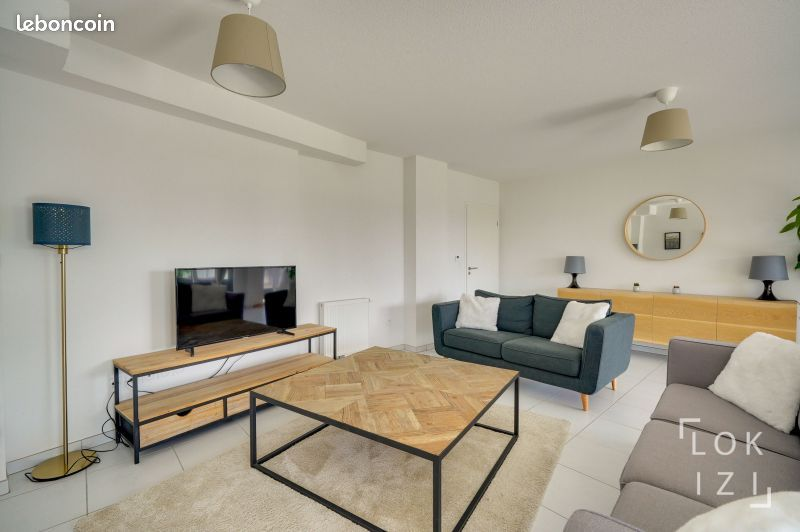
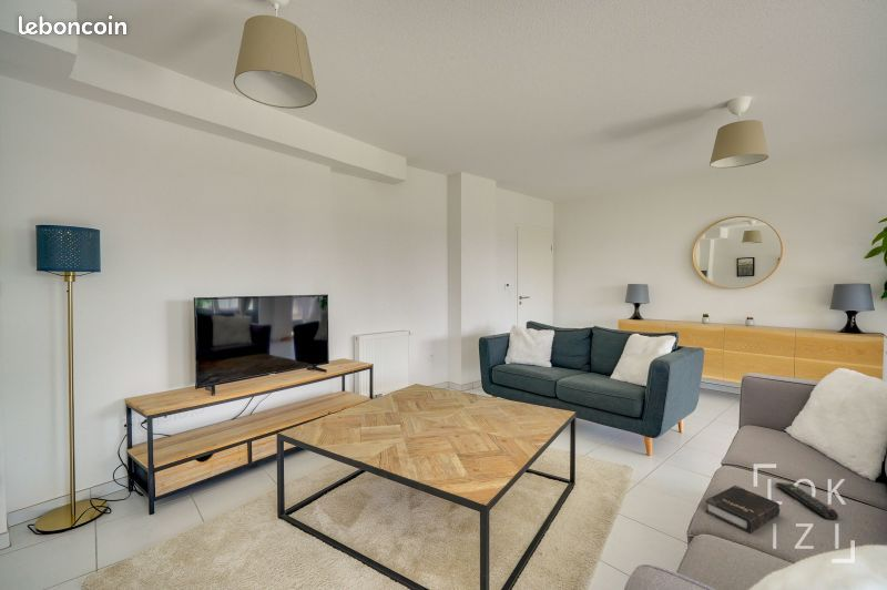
+ hardback book (742, 508)
+ remote control (804, 498)
